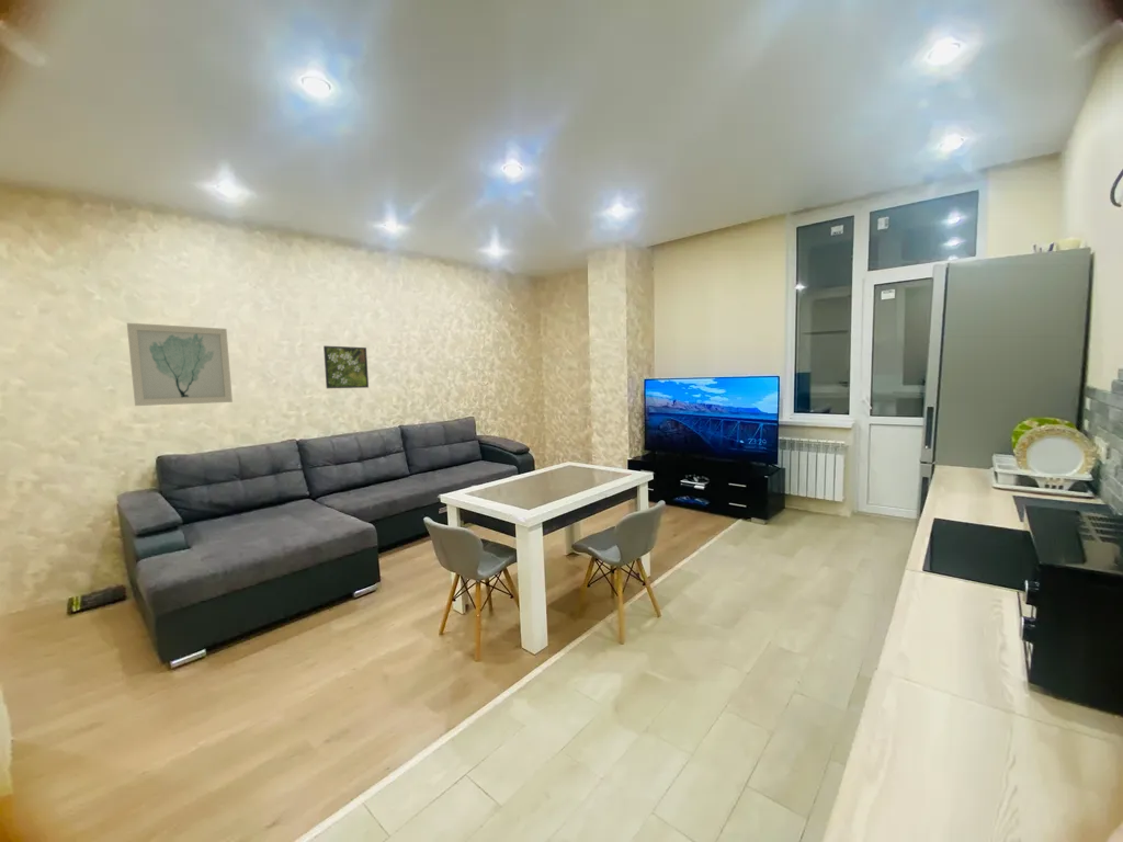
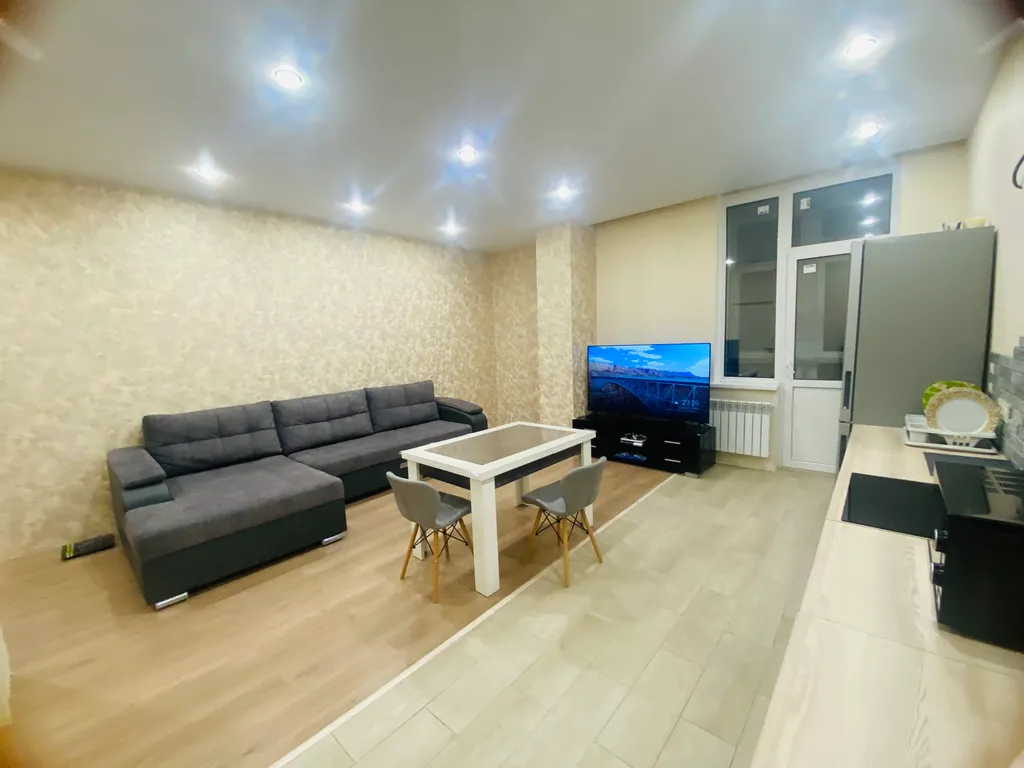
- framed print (347, 367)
- wall art (182, 365)
